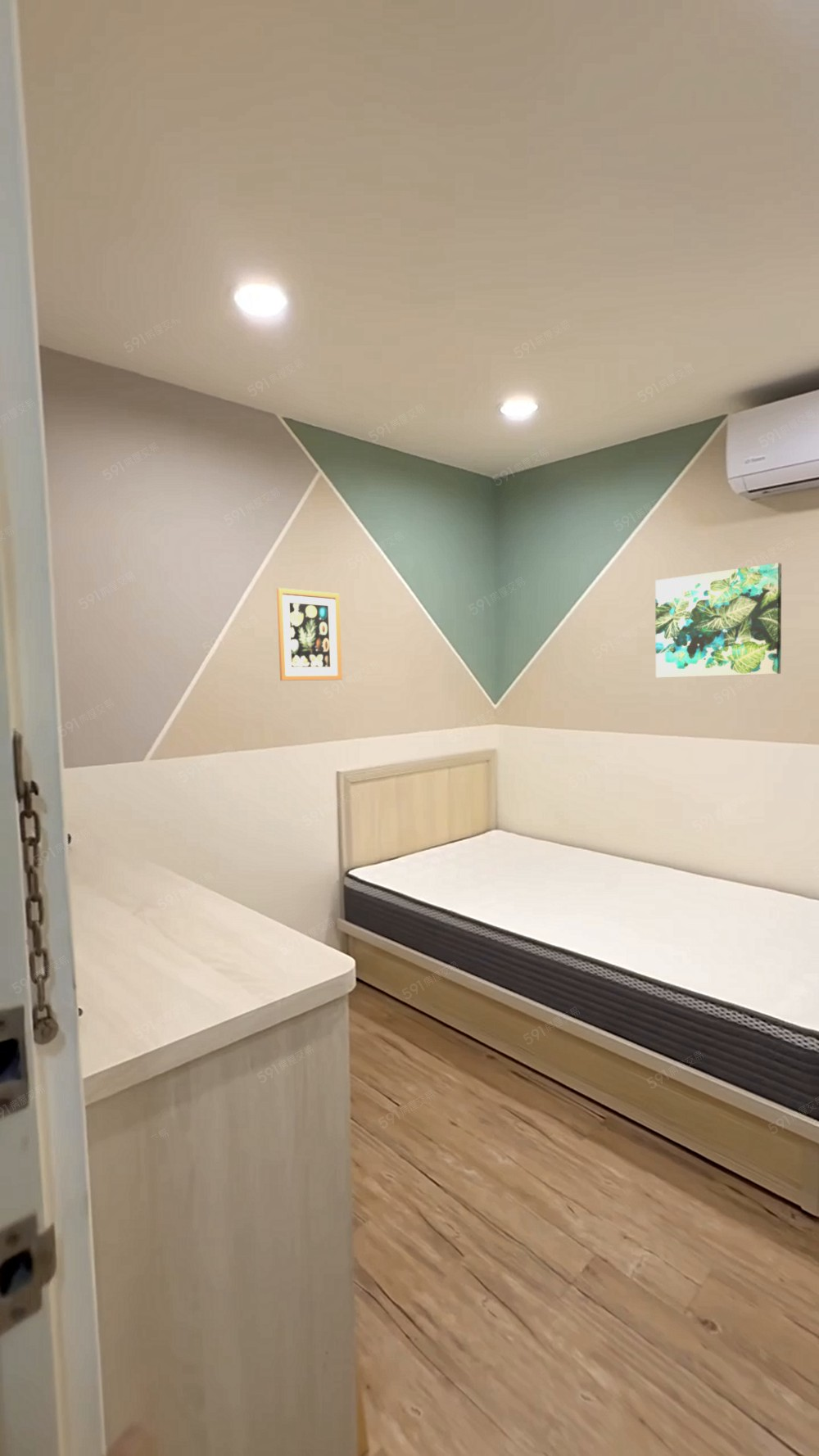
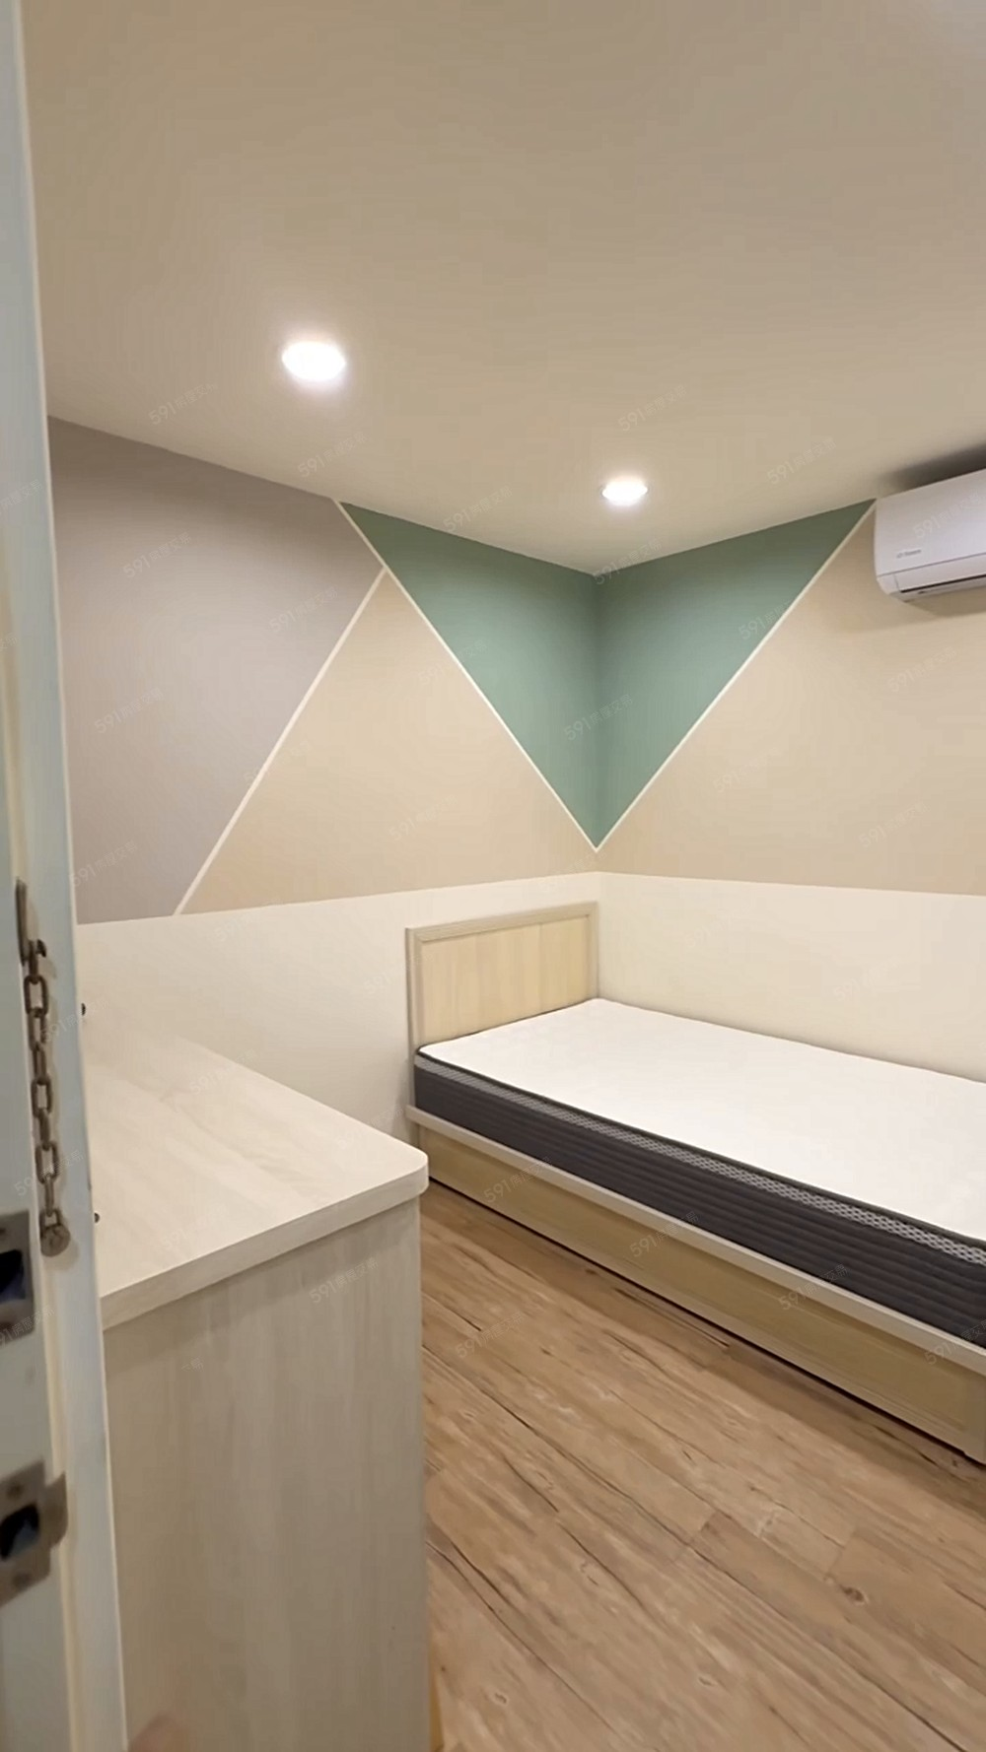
- wall art (310, 635)
- wall art (714, 624)
